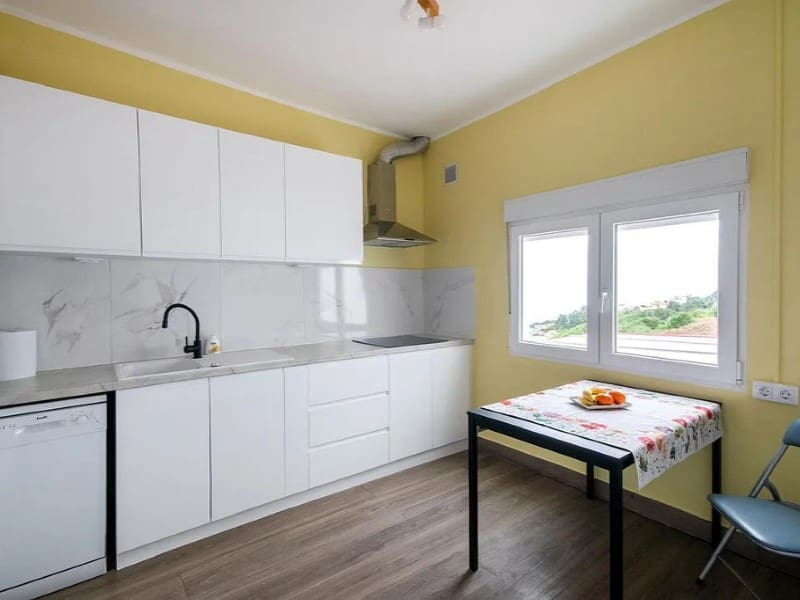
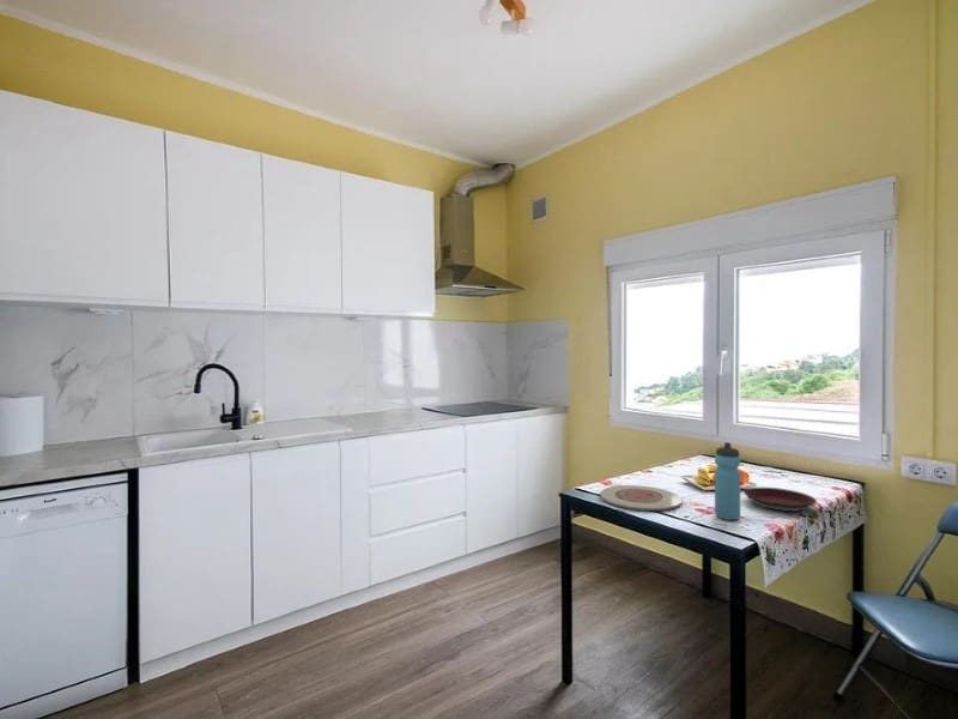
+ water bottle (727, 479)
+ plate (639, 496)
+ plate (778, 500)
